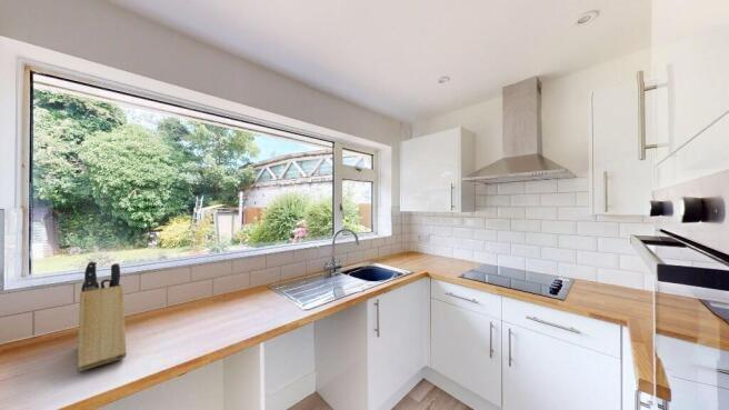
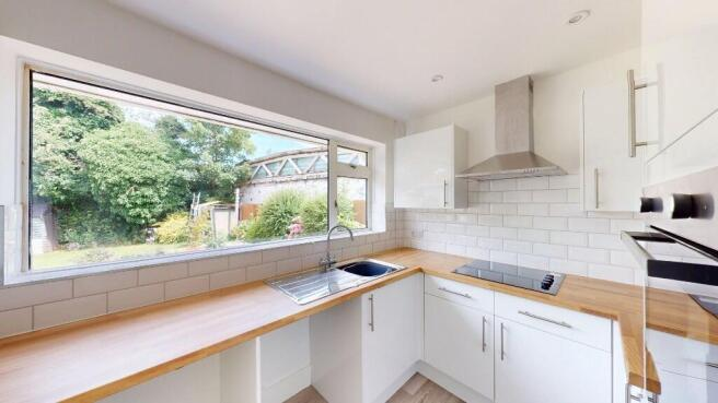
- knife block (101, 306)
